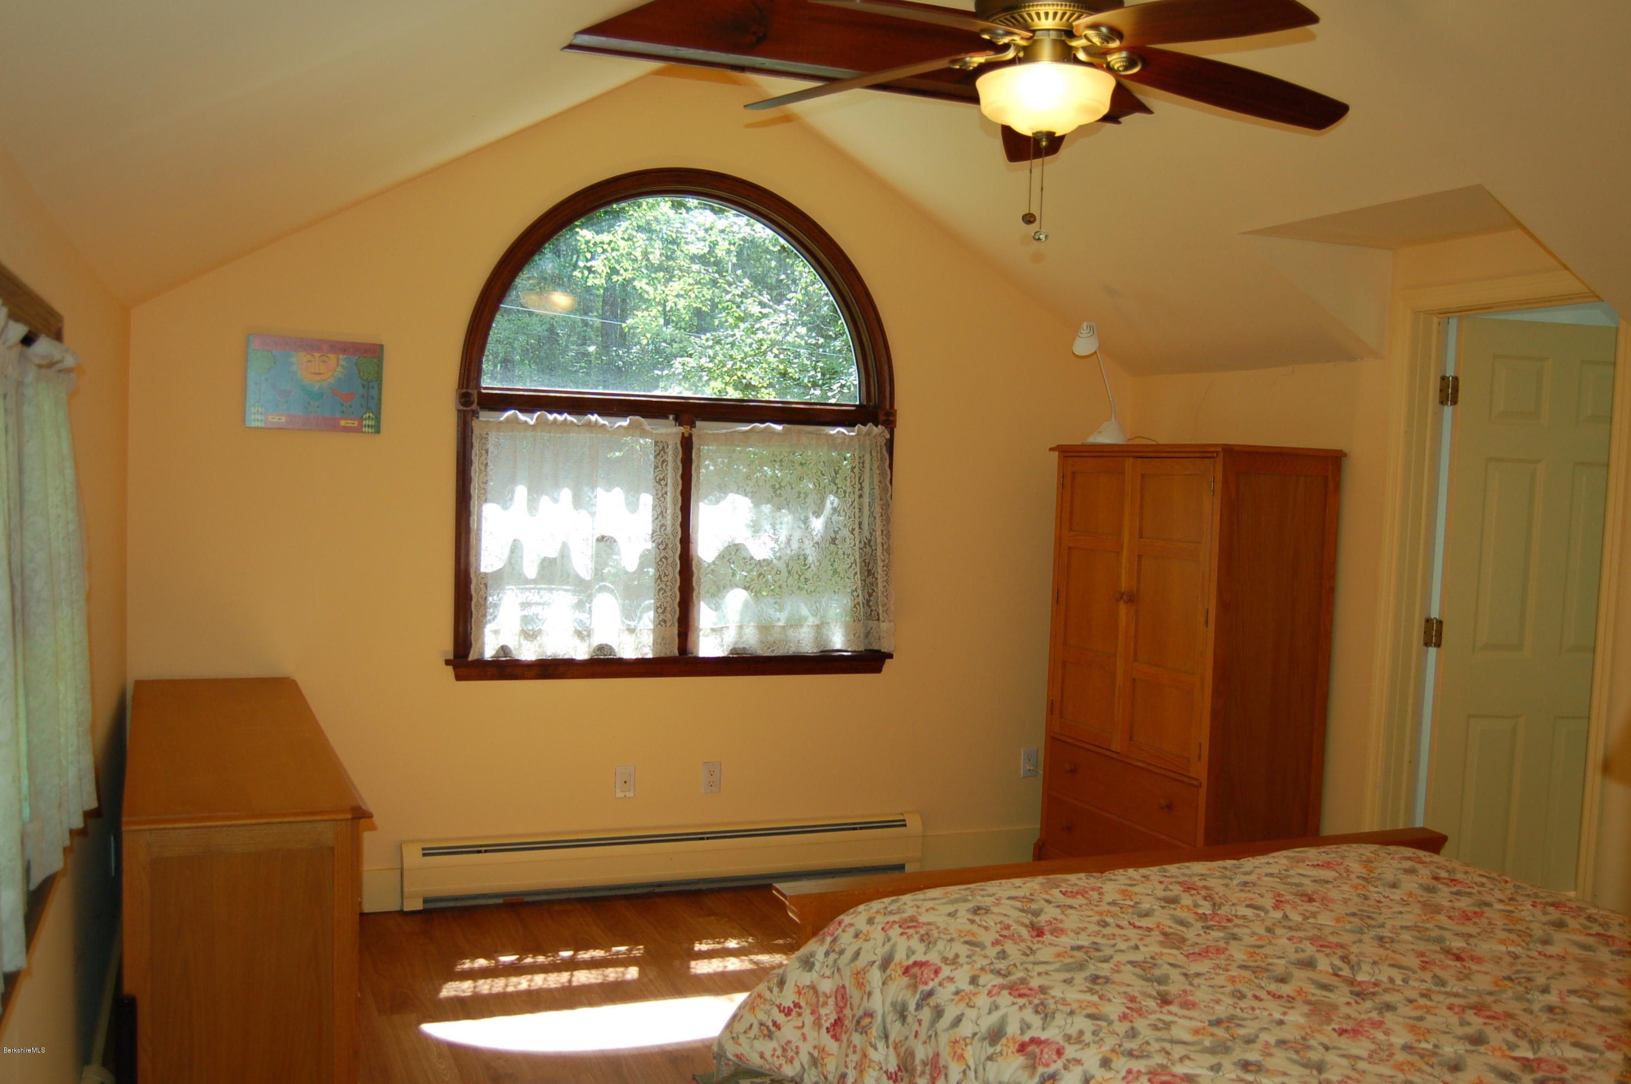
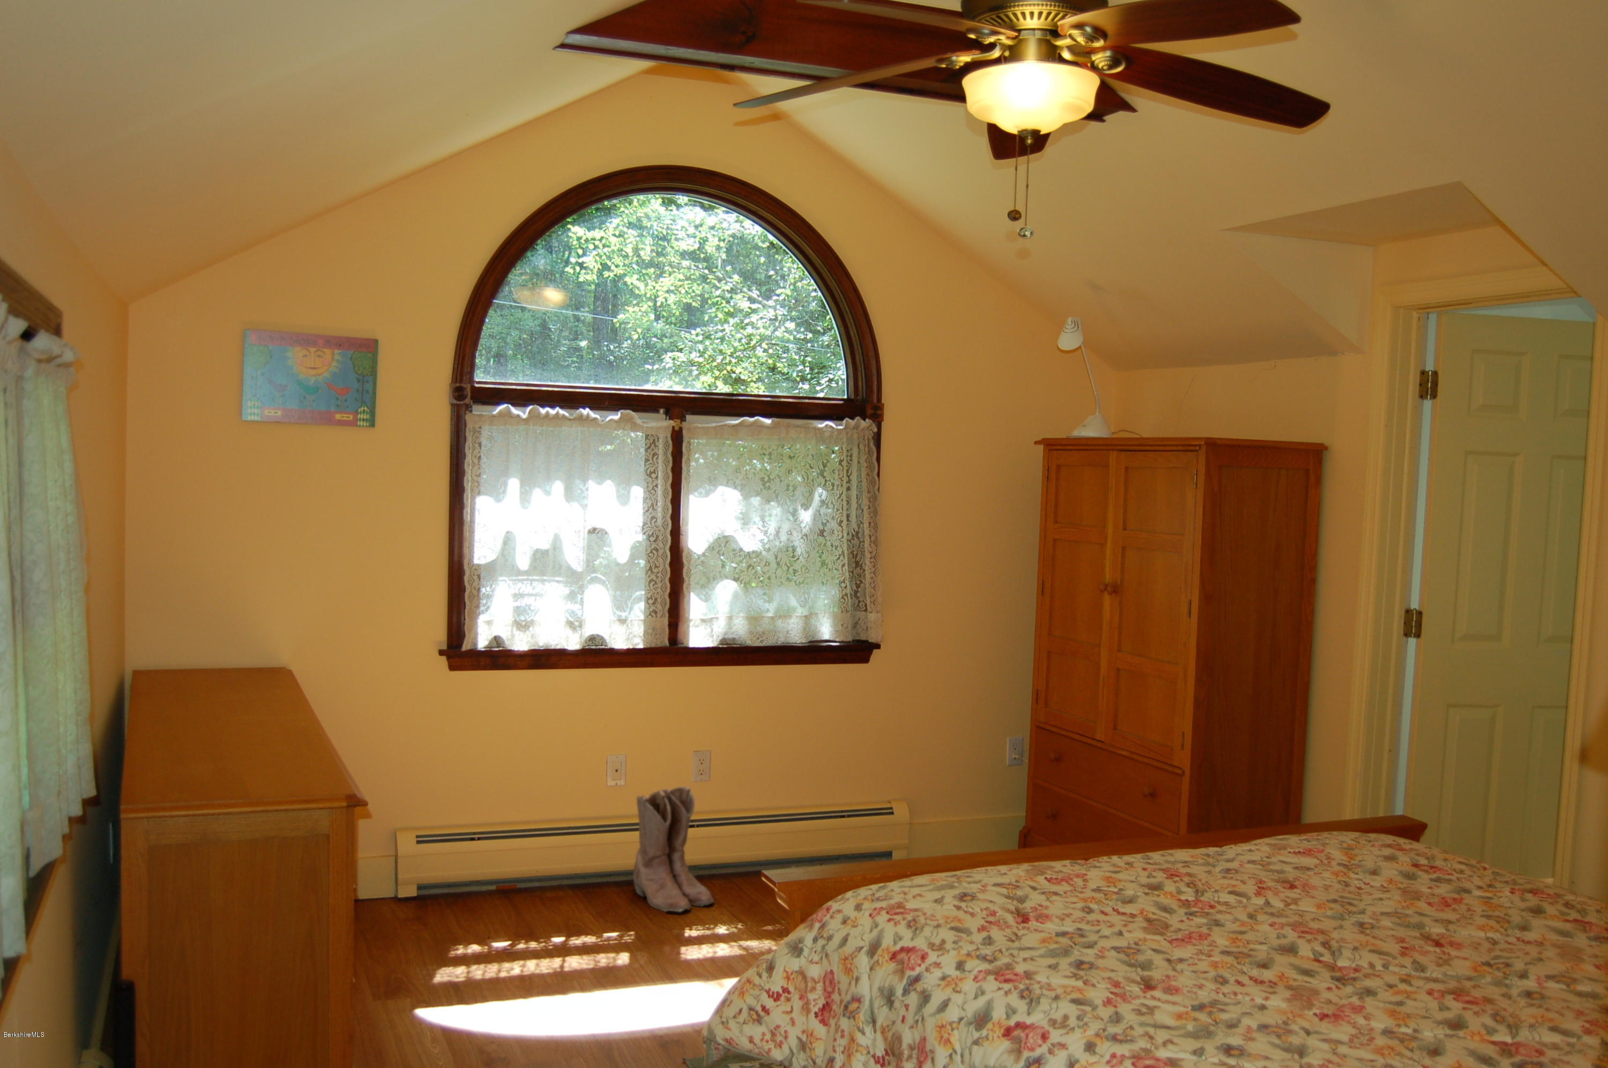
+ boots (674, 845)
